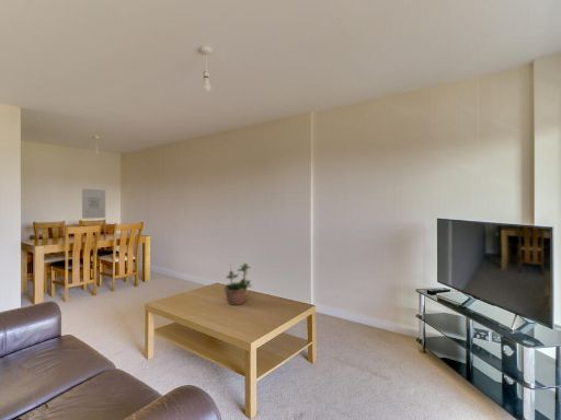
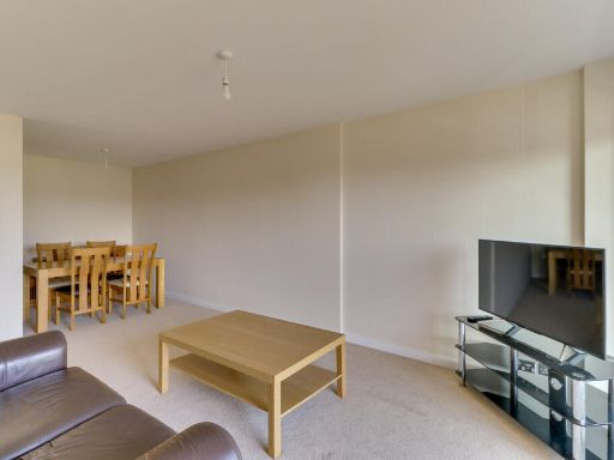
- wall art (93, 203)
- potted plant (236, 282)
